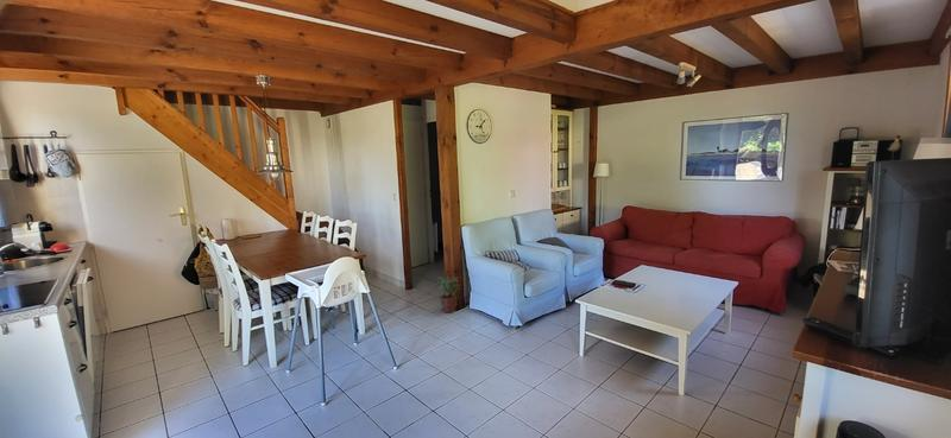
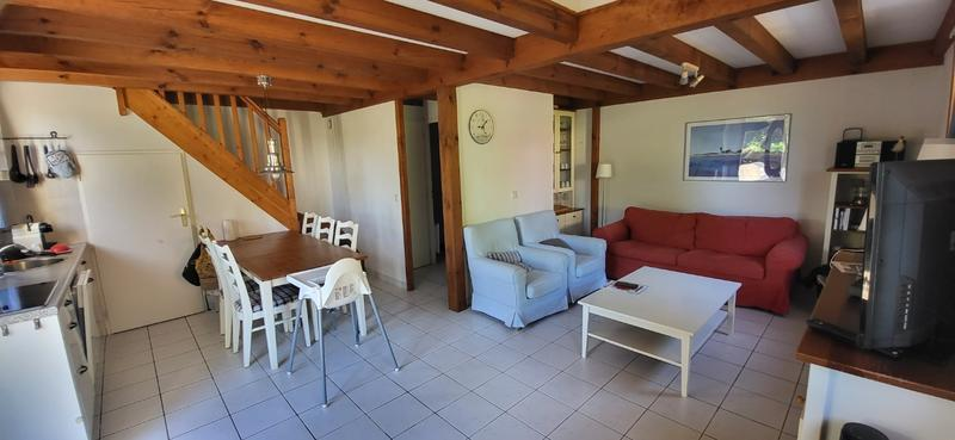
- potted plant (446, 292)
